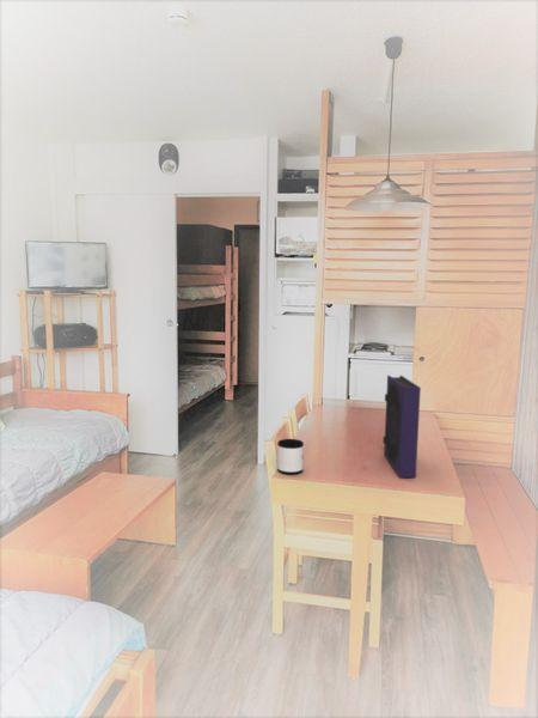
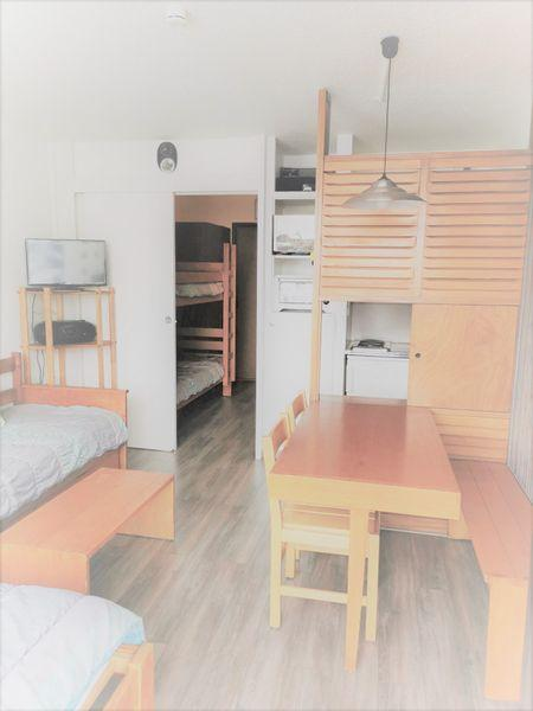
- mug (291, 455)
- book (401, 424)
